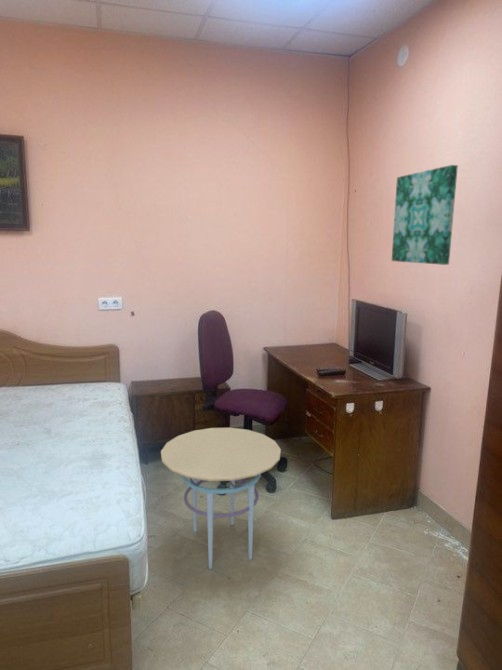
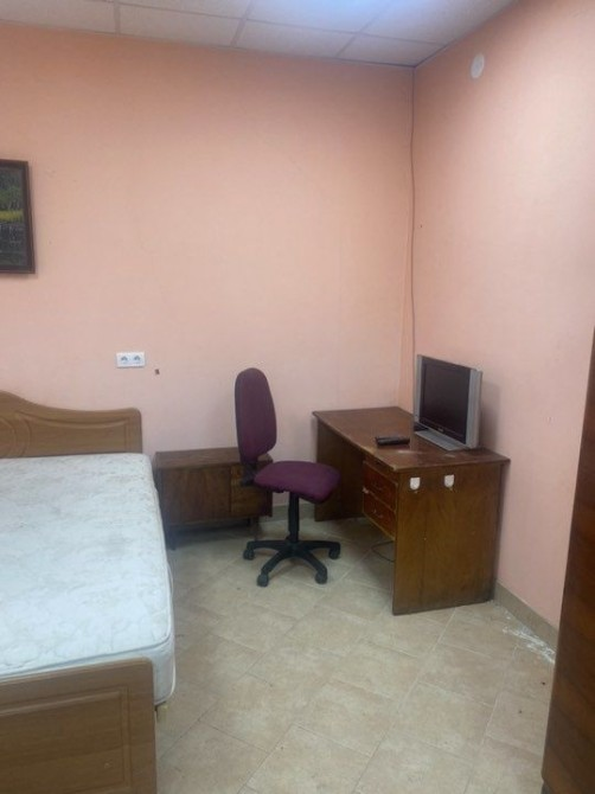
- side table (221, 493)
- wall art (421, 218)
